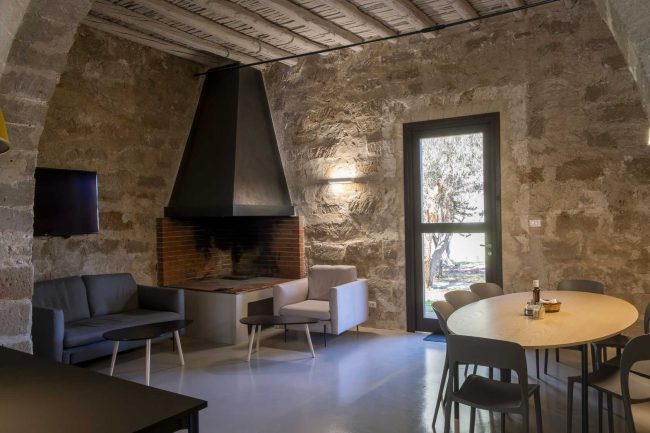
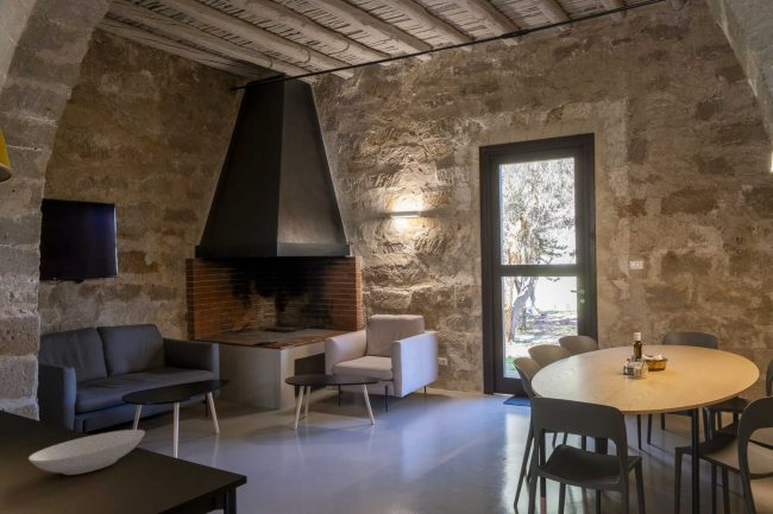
+ bowl (90, 455)
